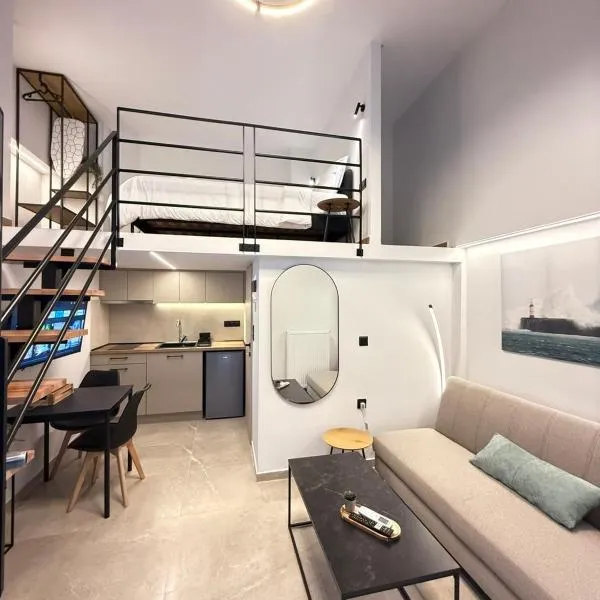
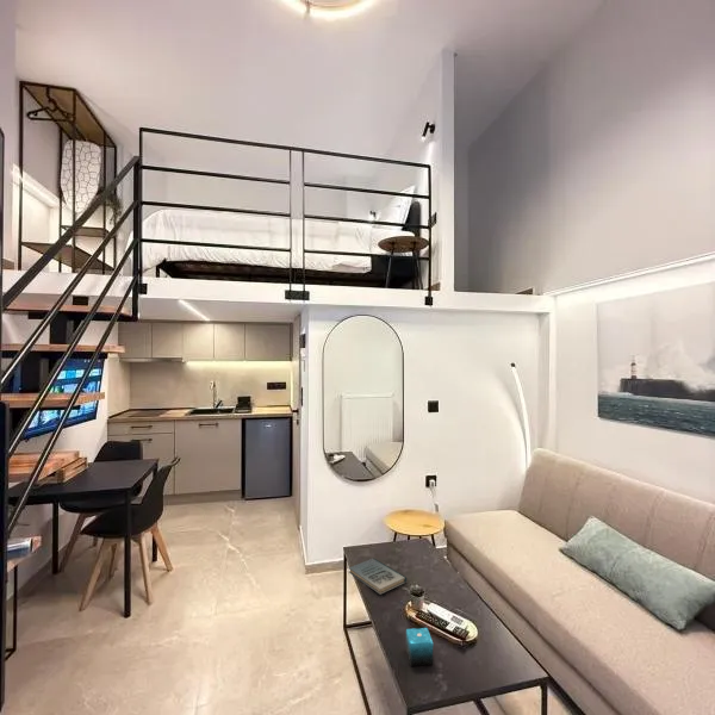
+ book (377, 574)
+ candle (418, 641)
